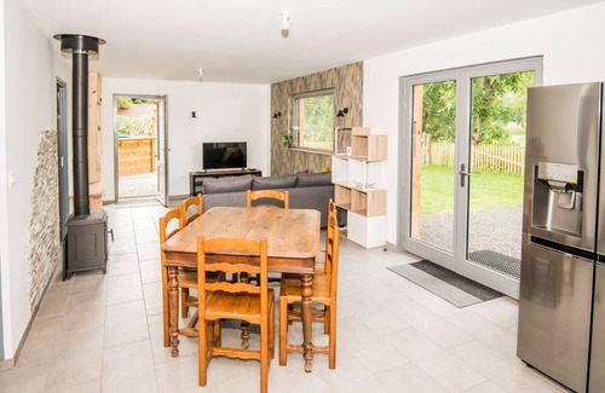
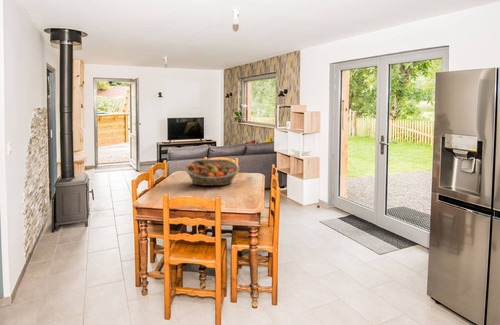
+ fruit basket (212, 172)
